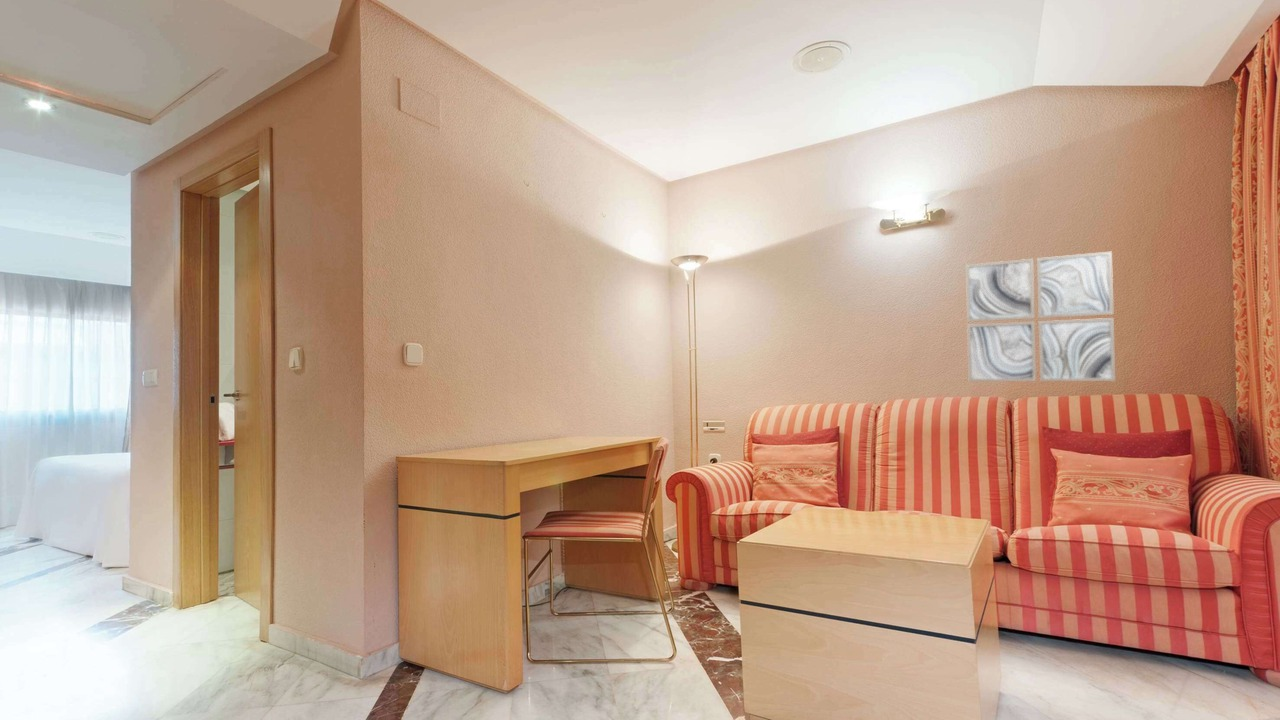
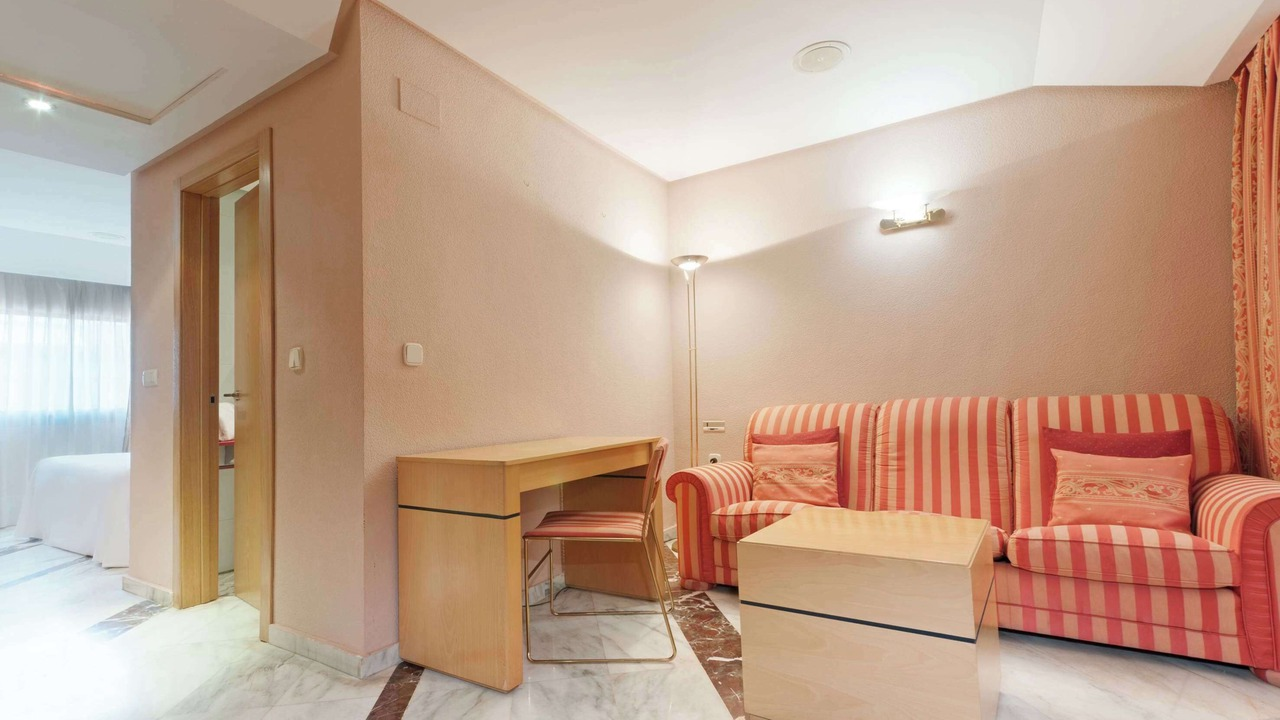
- wall art (1034, 322)
